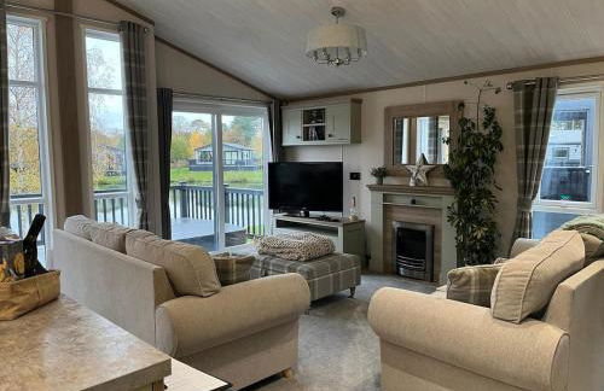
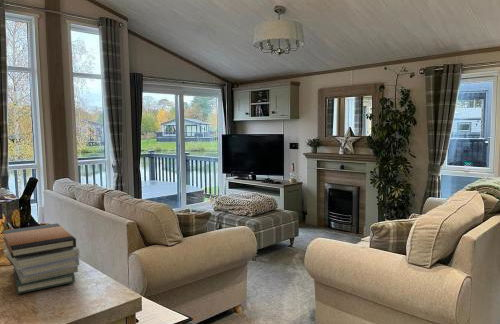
+ book stack (40, 255)
